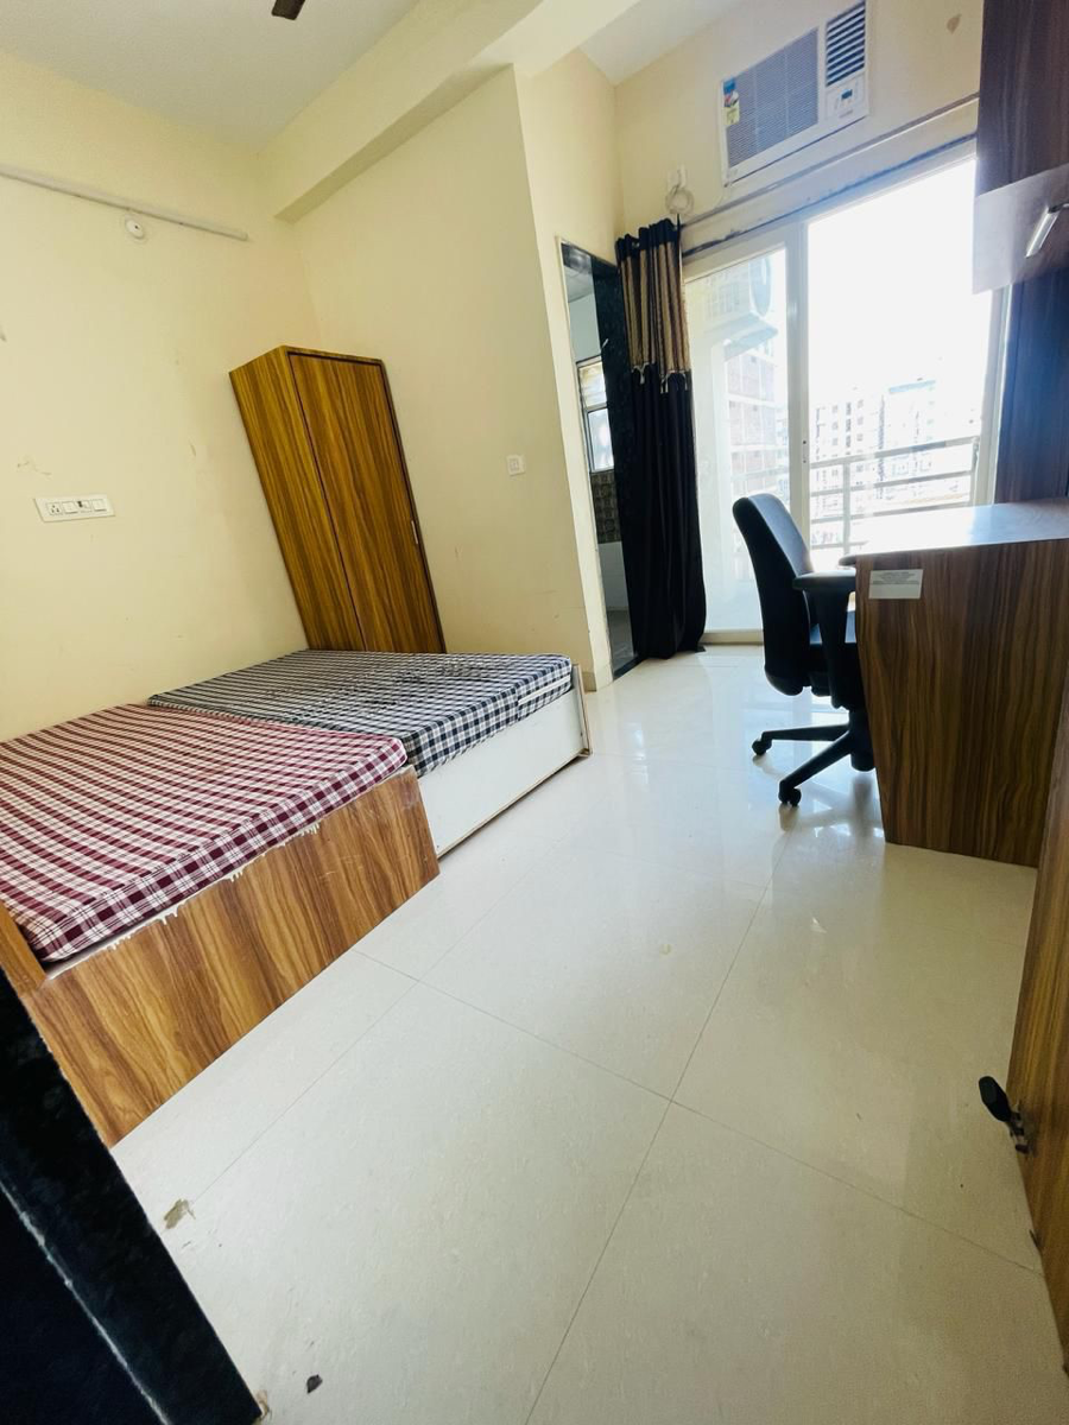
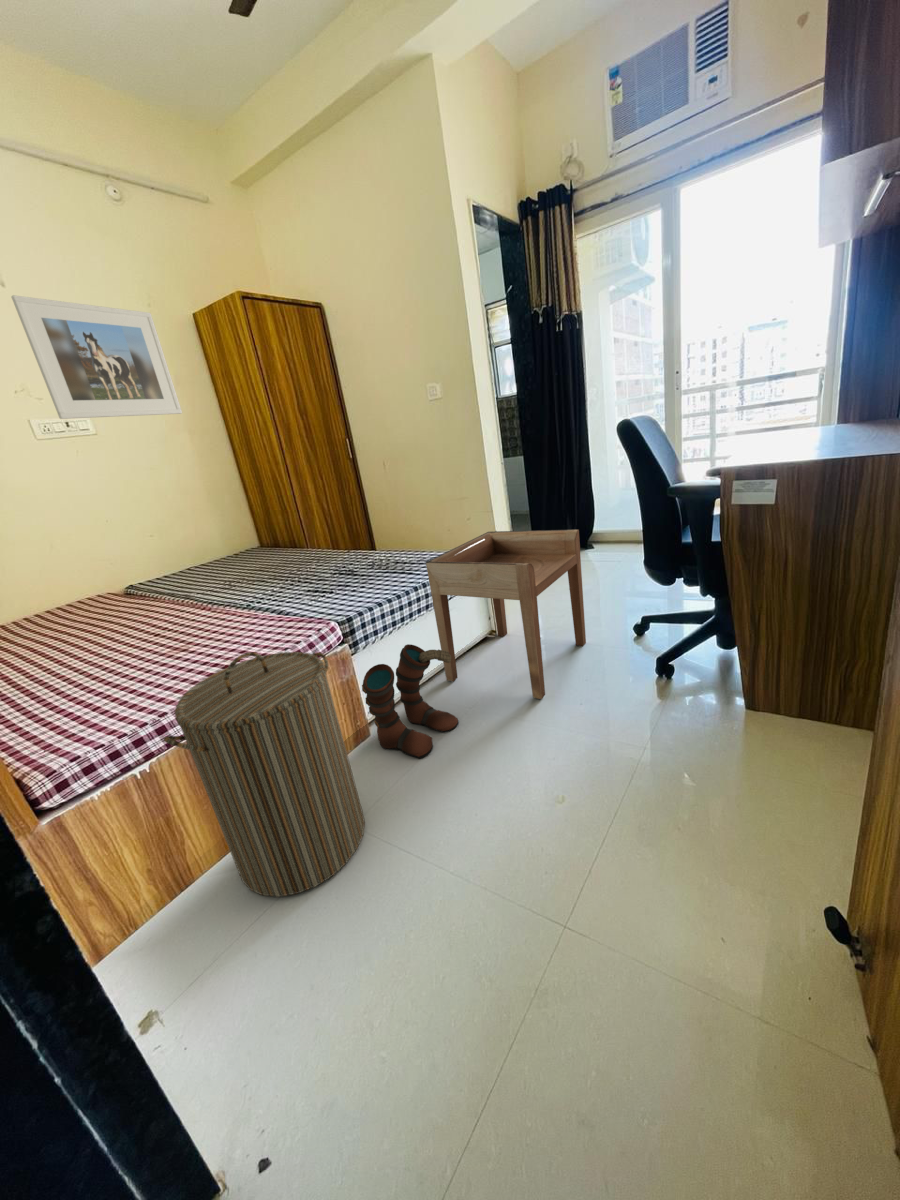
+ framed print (108, 362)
+ laundry hamper (276, 754)
+ boots (415, 691)
+ side table (511, 599)
